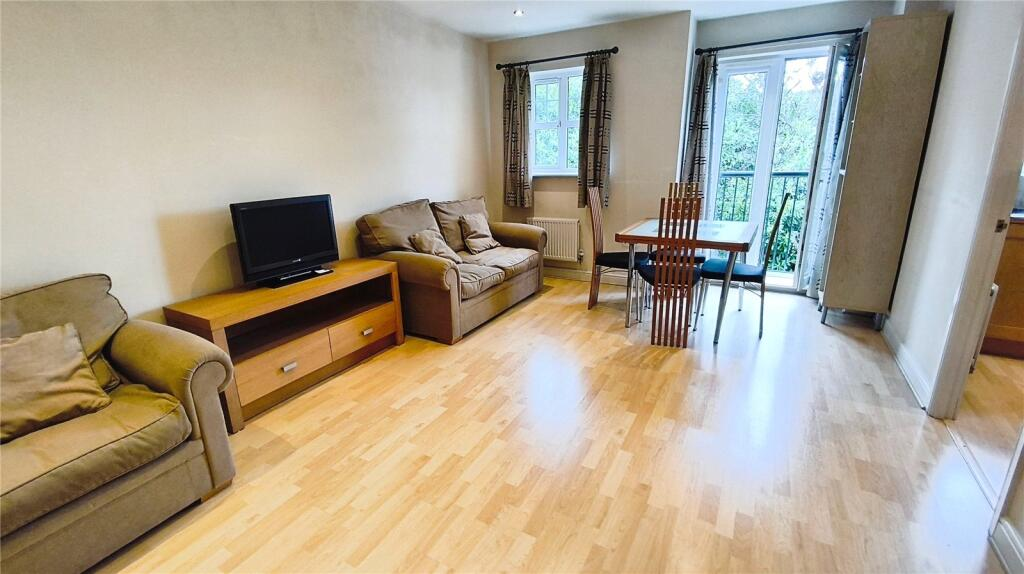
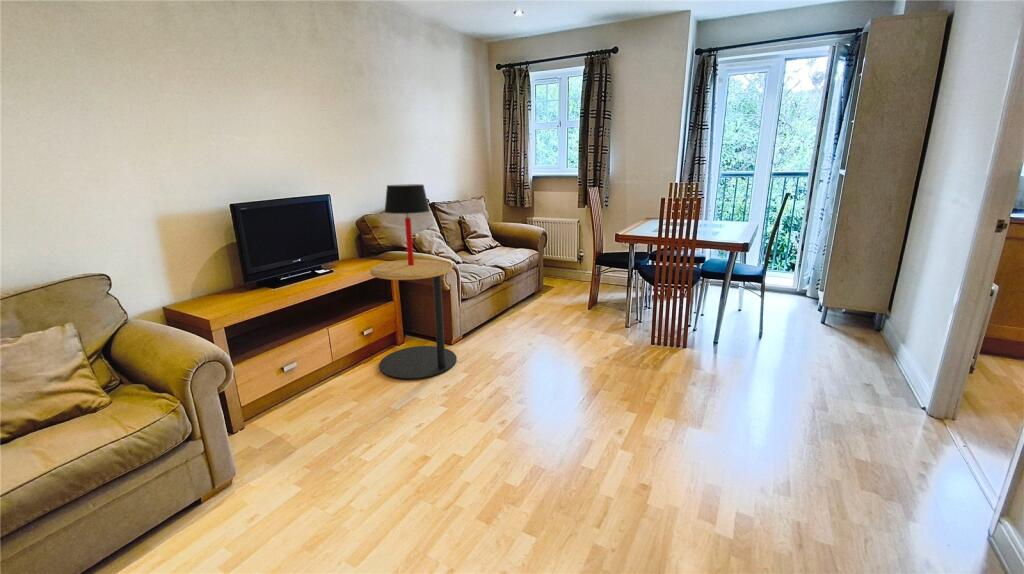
+ table lamp (408, 225)
+ side table (435, 315)
